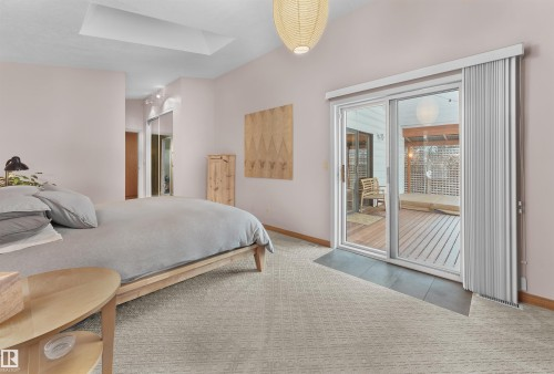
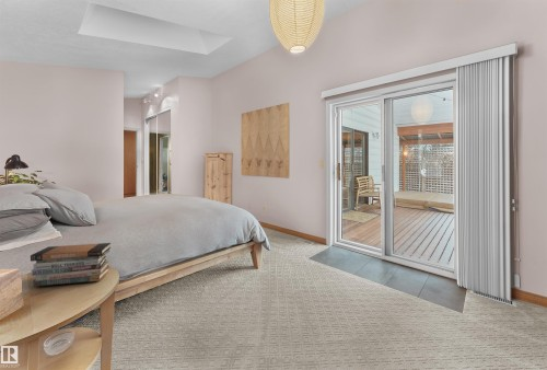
+ book stack (73, 263)
